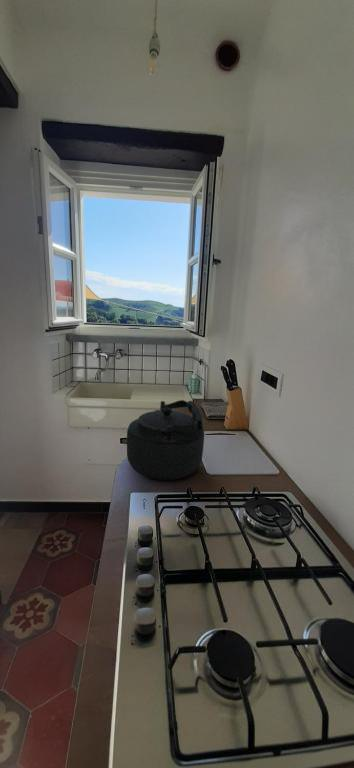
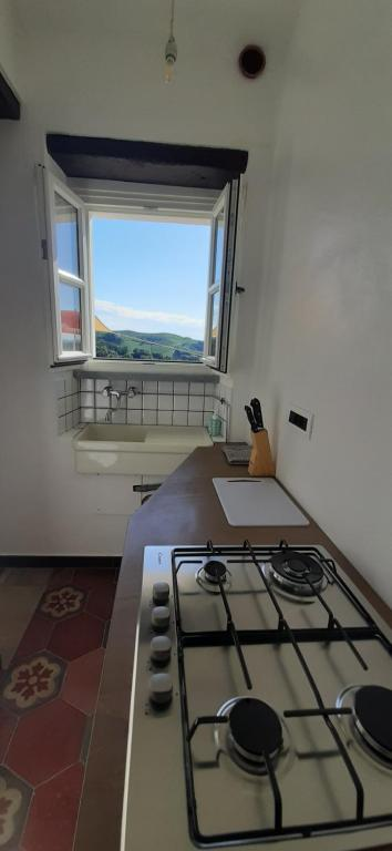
- kettle (166, 435)
